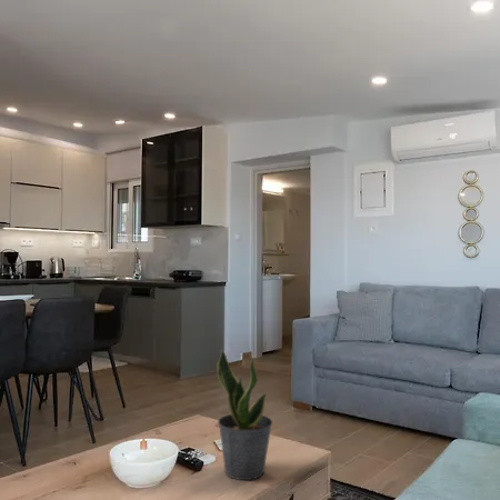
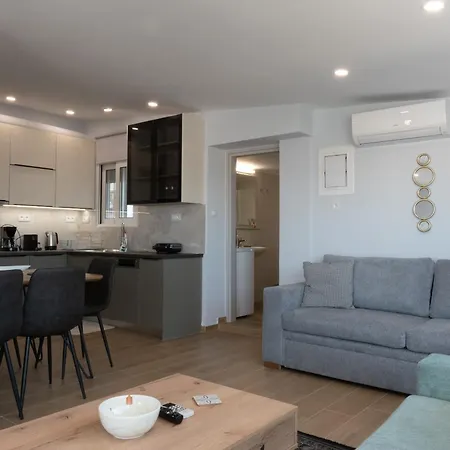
- potted plant (244, 410)
